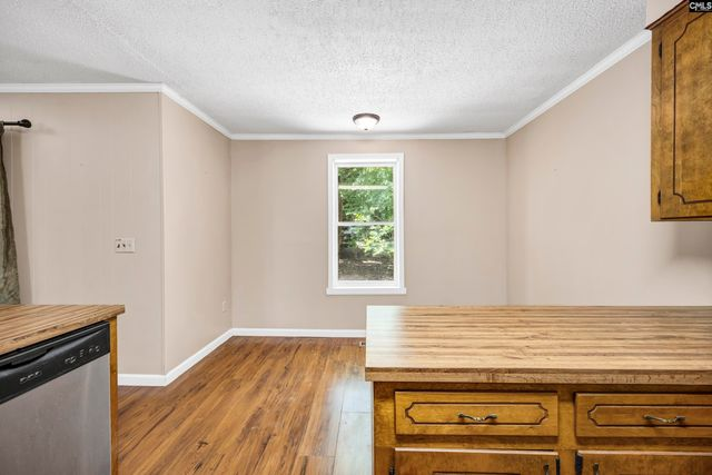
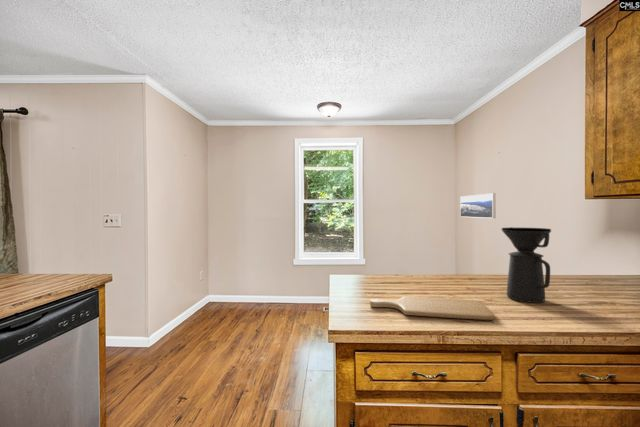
+ coffee maker (525, 263)
+ chopping board (426, 305)
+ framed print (476, 206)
